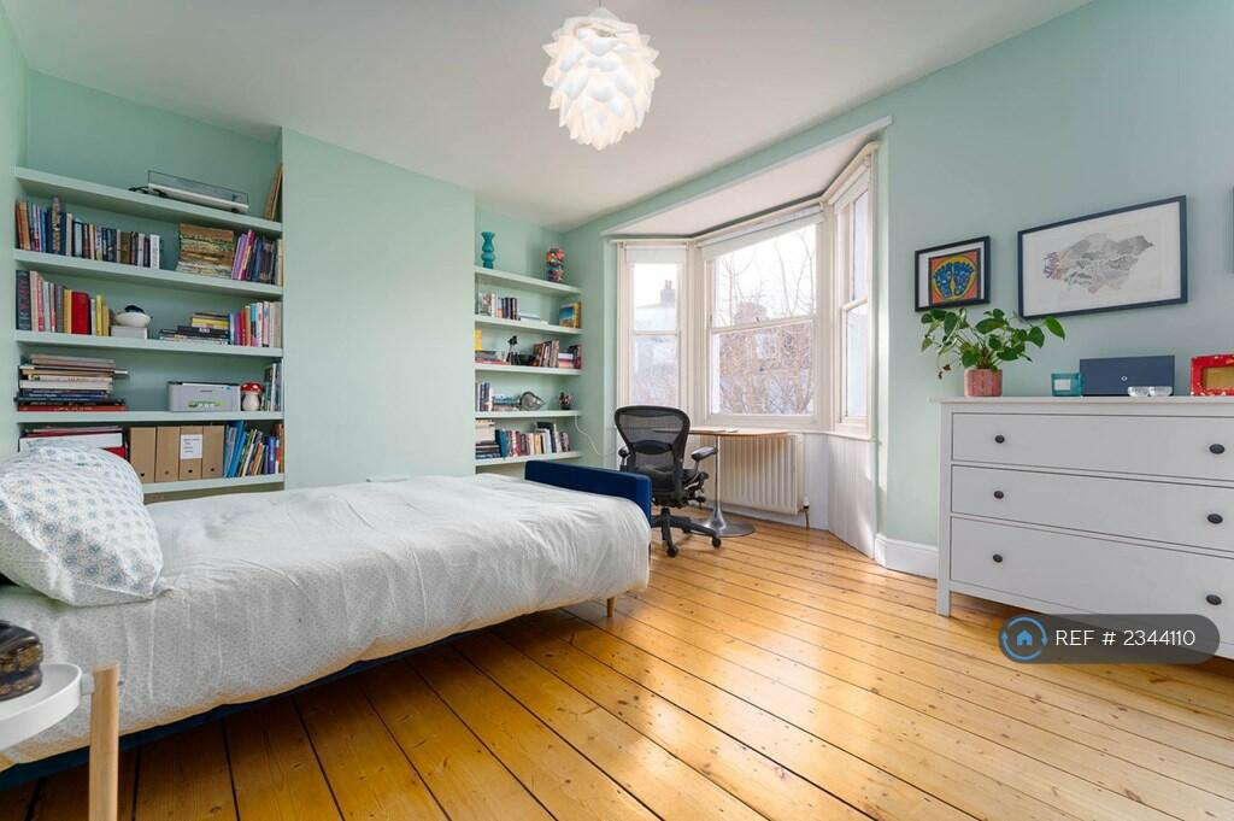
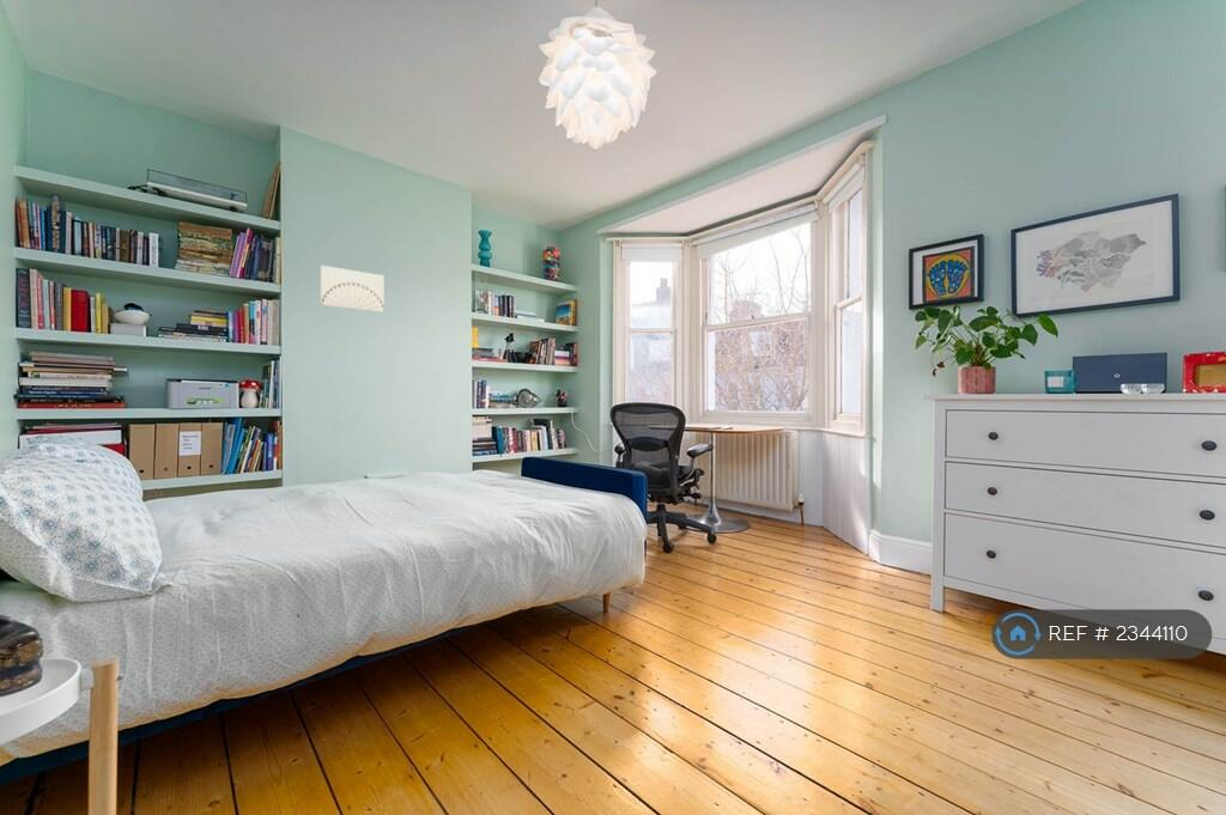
+ wall art (353, 290)
